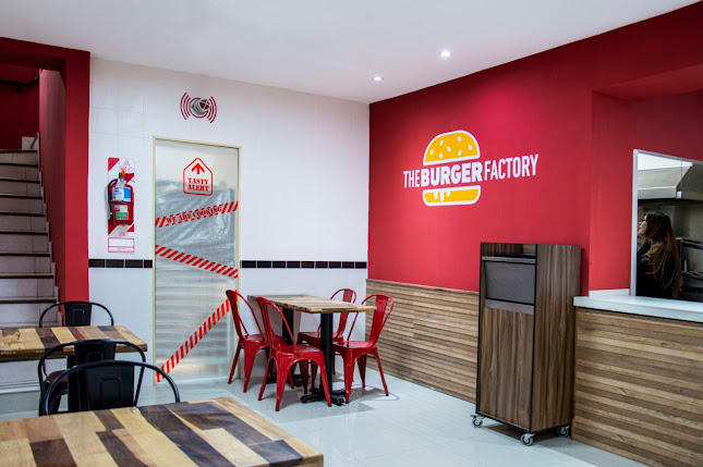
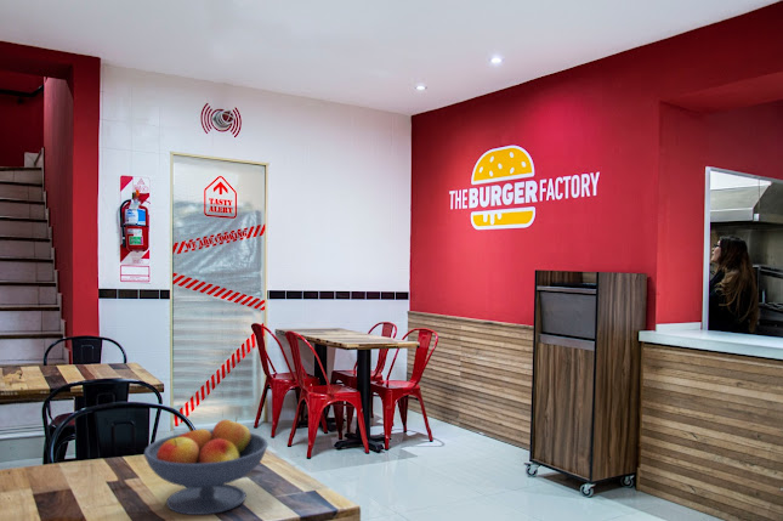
+ fruit bowl (206, 463)
